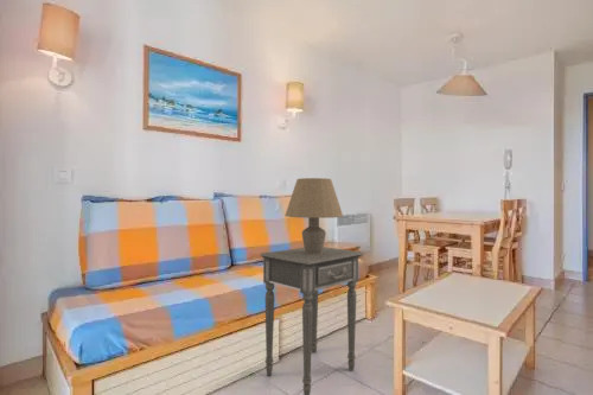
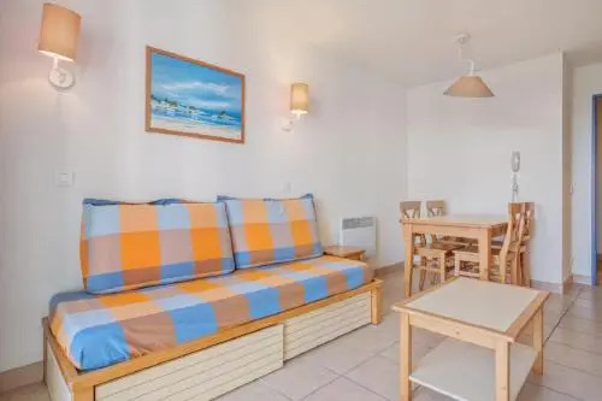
- table lamp (313, 215)
- side table (313, 312)
